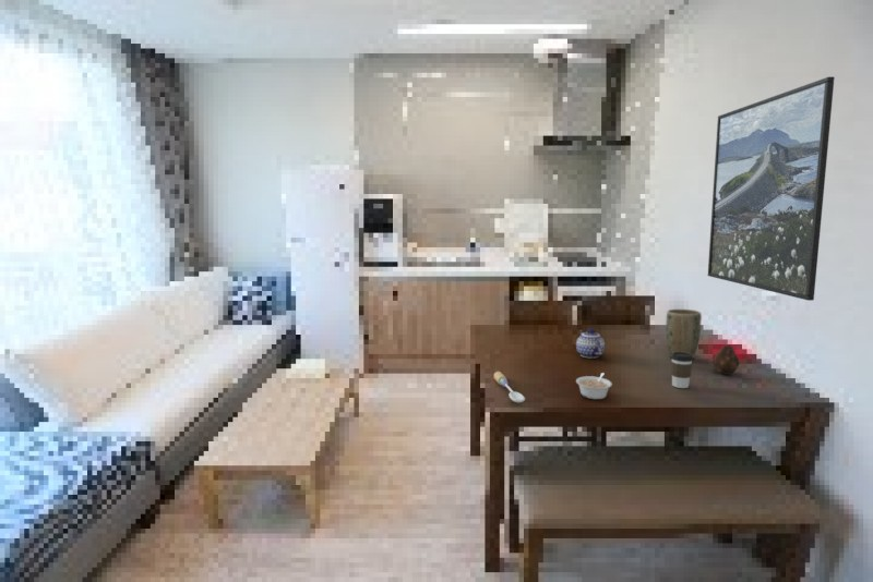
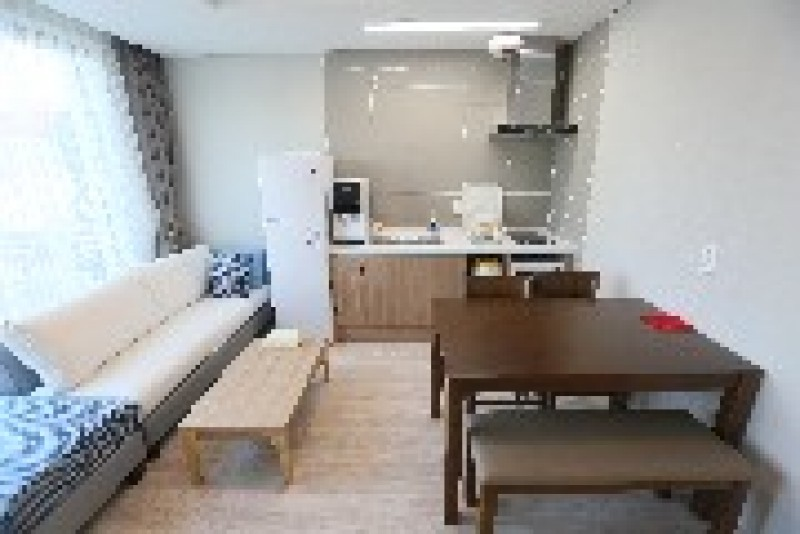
- legume (593, 386)
- spoon (507, 386)
- teapot (589, 341)
- coffee cup (681, 369)
- fruit (726, 359)
- plant pot (682, 334)
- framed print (758, 195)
